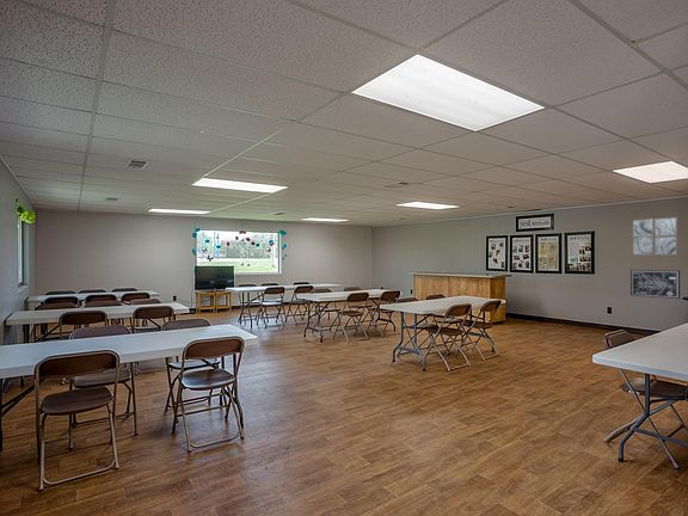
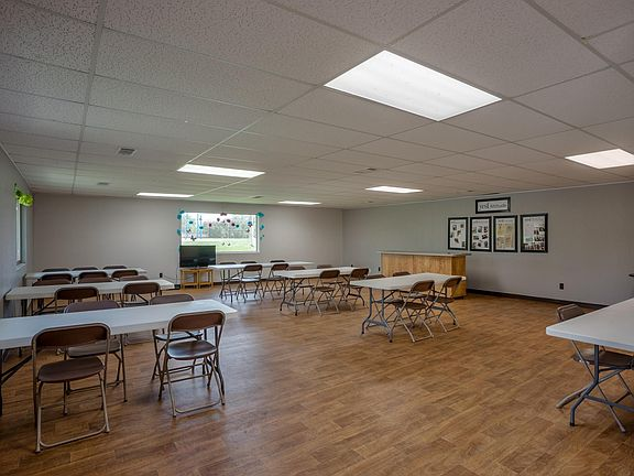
- wall art (653, 283)
- wall art (655, 235)
